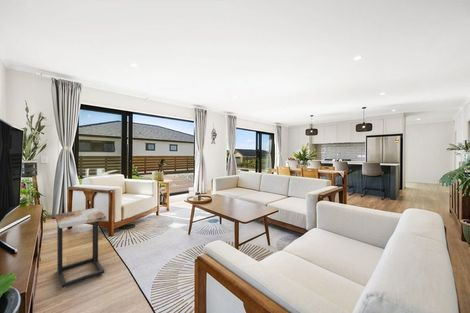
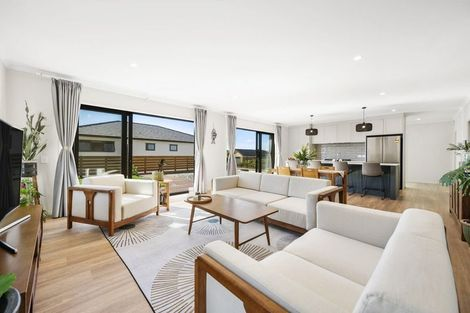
- side table (93, 243)
